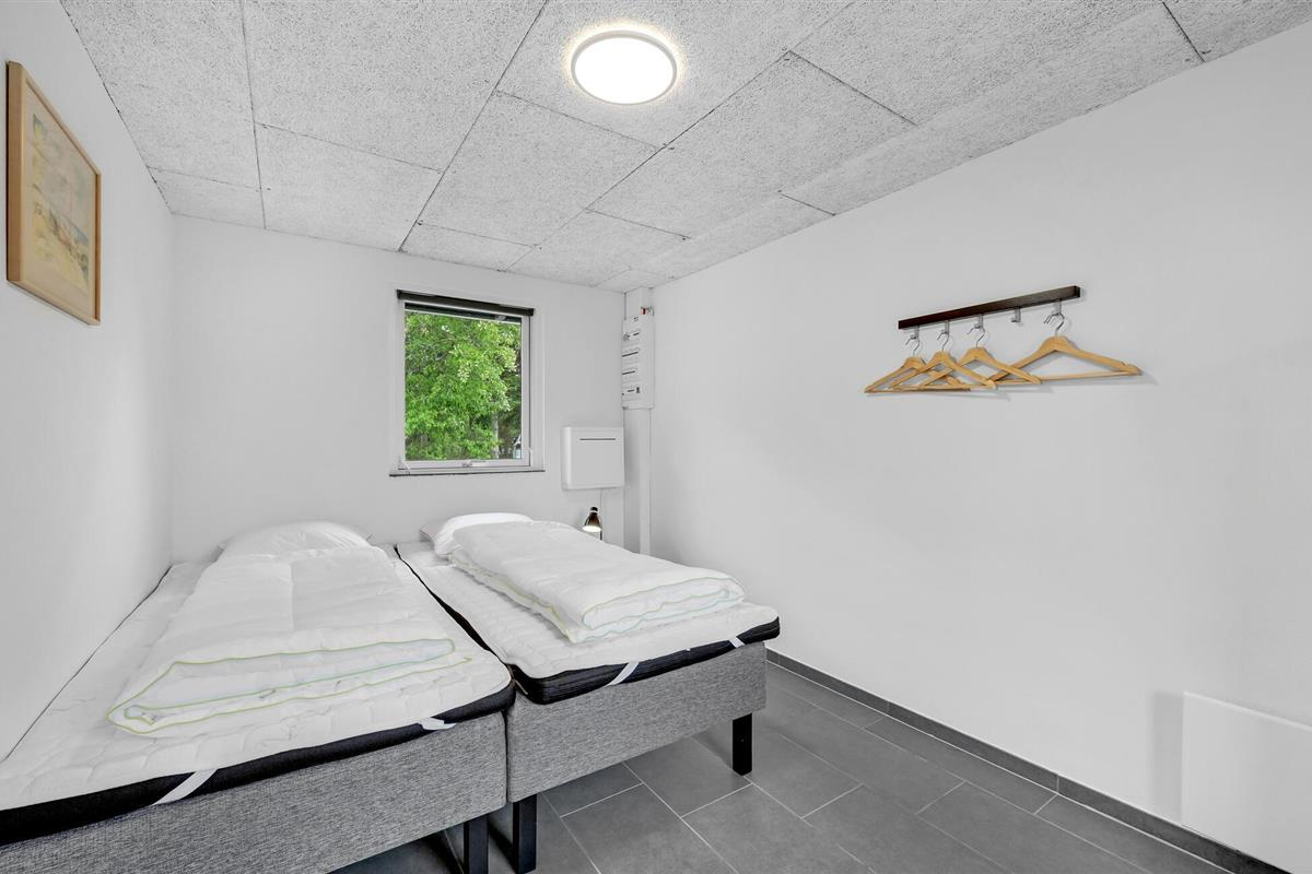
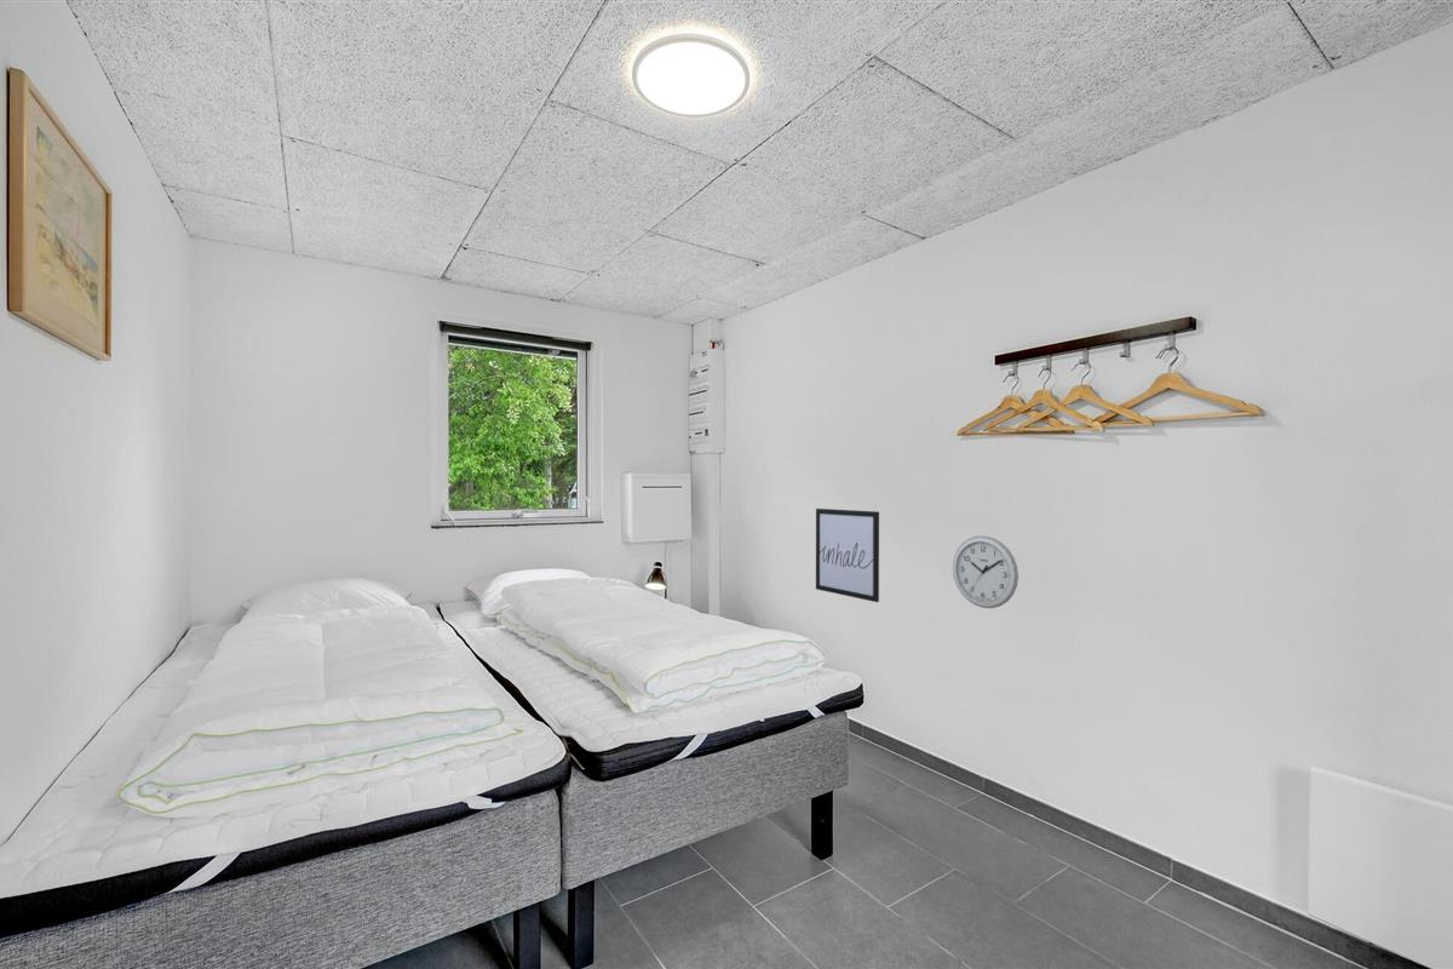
+ wall clock (982, 572)
+ wall art (845, 552)
